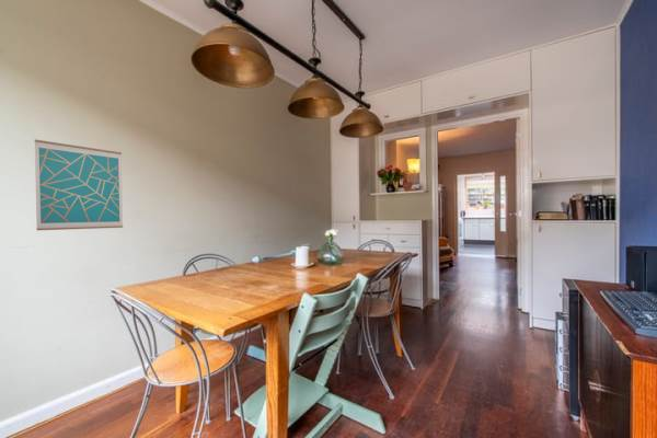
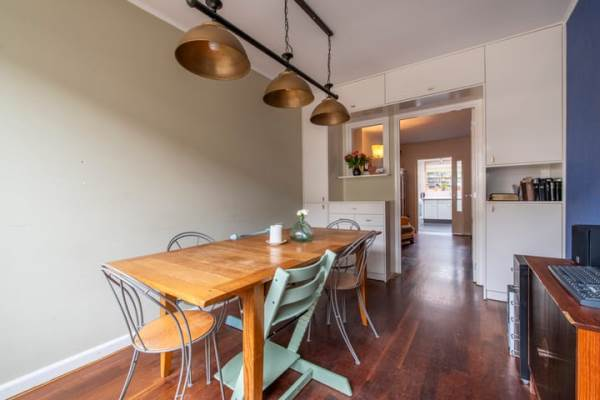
- wall art (82, 187)
